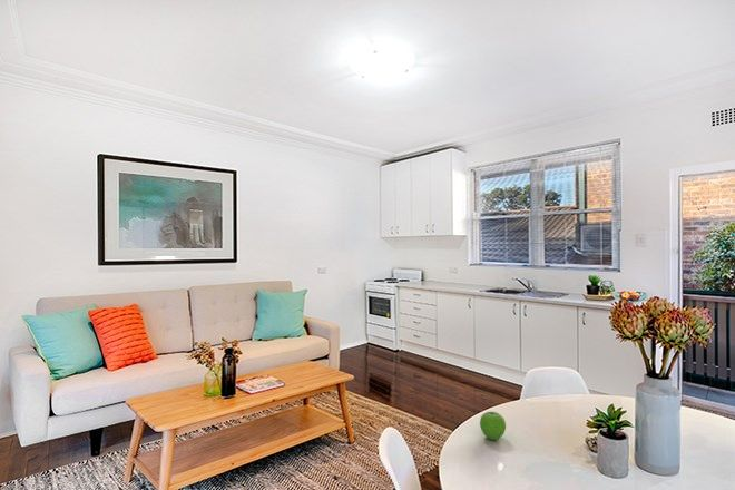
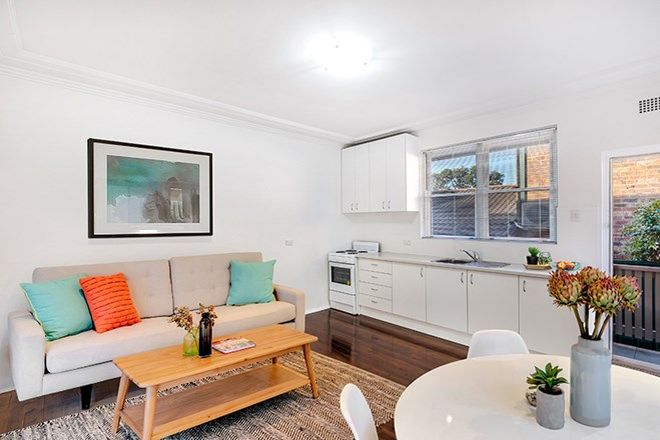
- fruit (492, 425)
